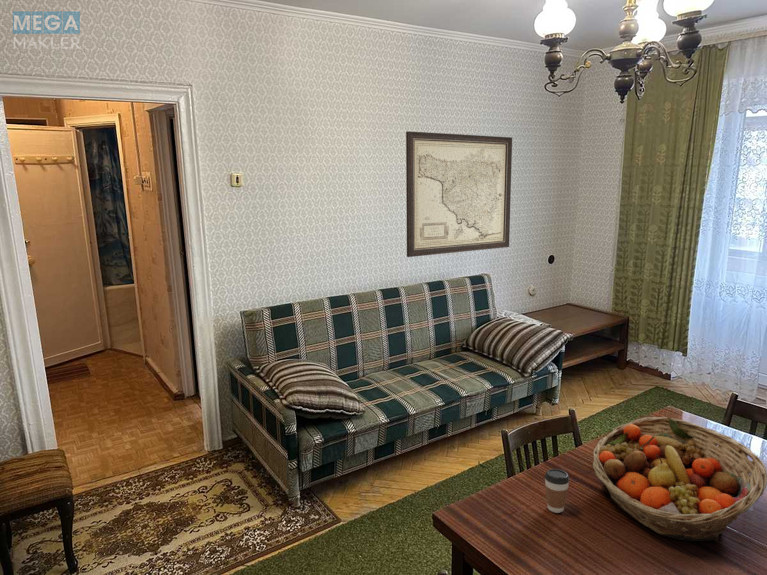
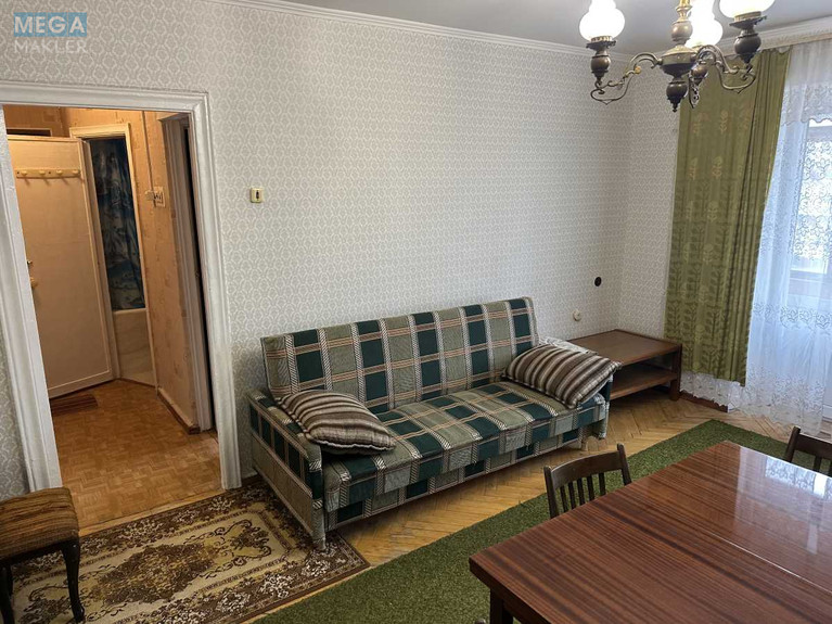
- coffee cup (556, 491)
- fruit basket (671, 474)
- wall art (462, 194)
